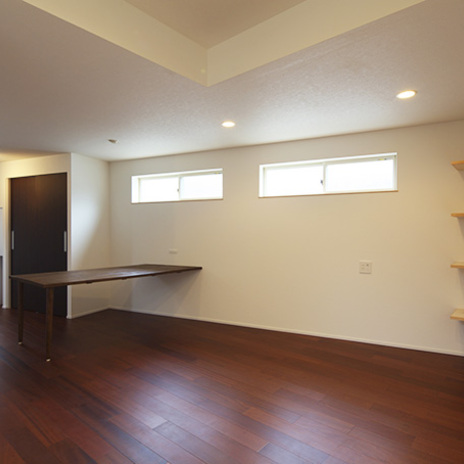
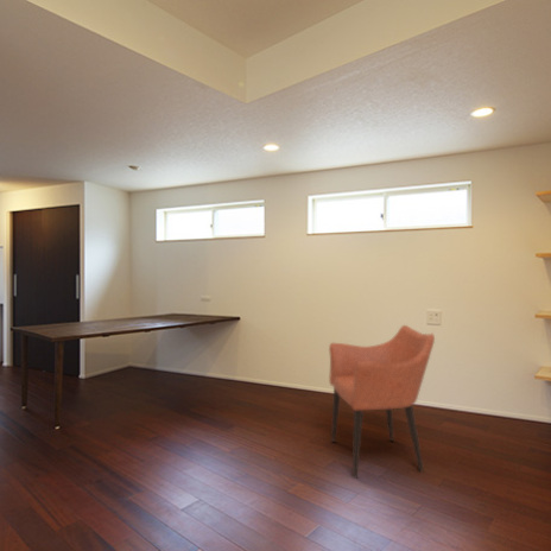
+ armchair (381, 392)
